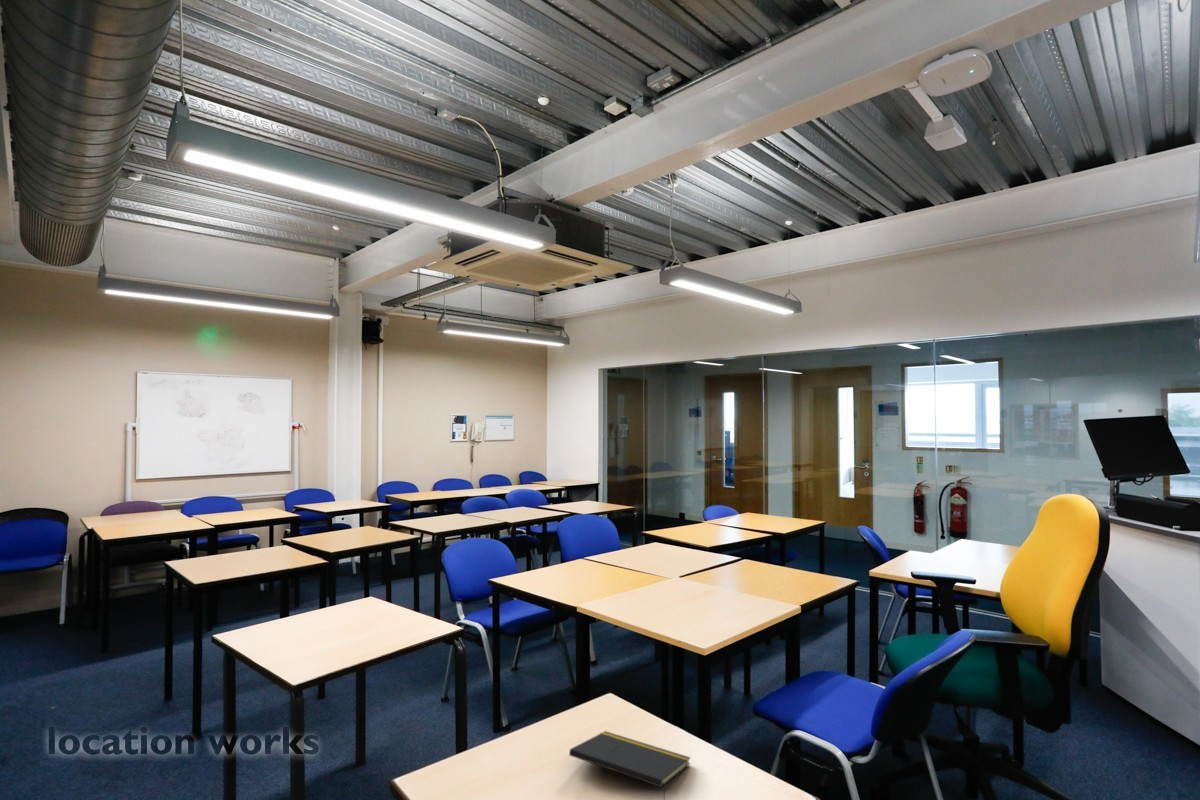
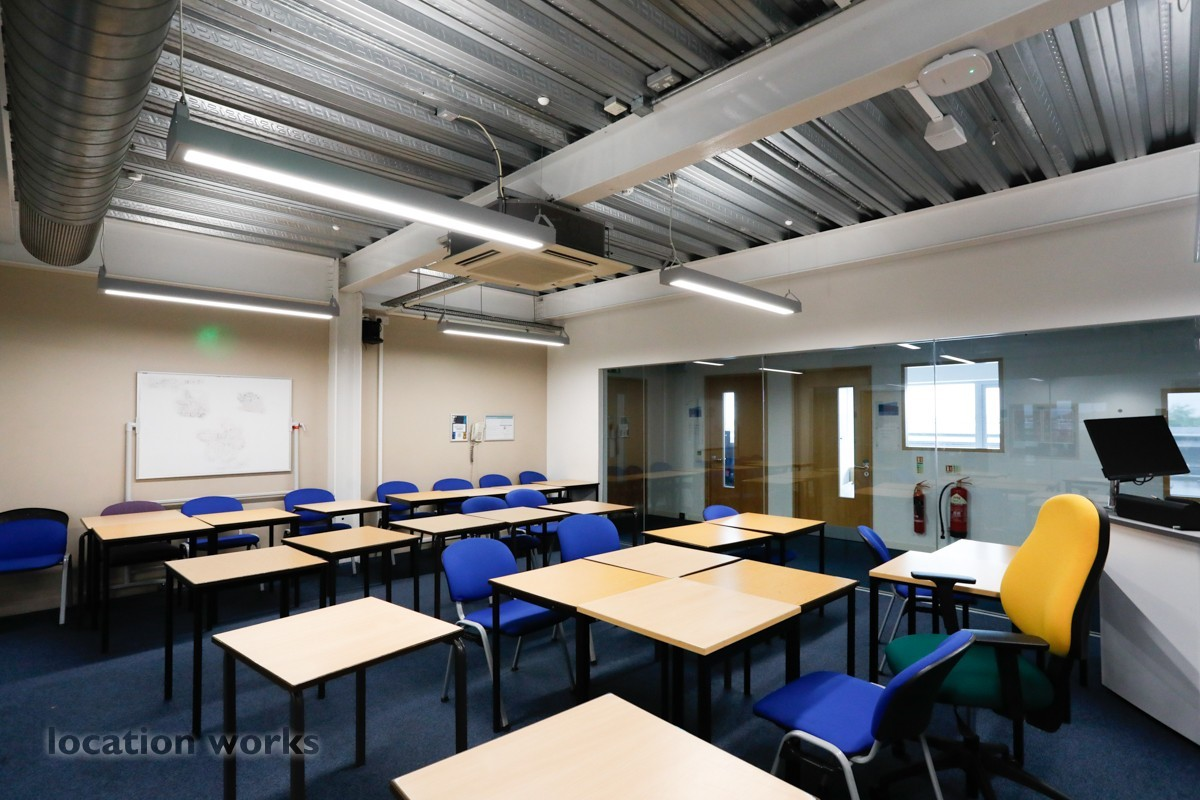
- notepad (630, 756)
